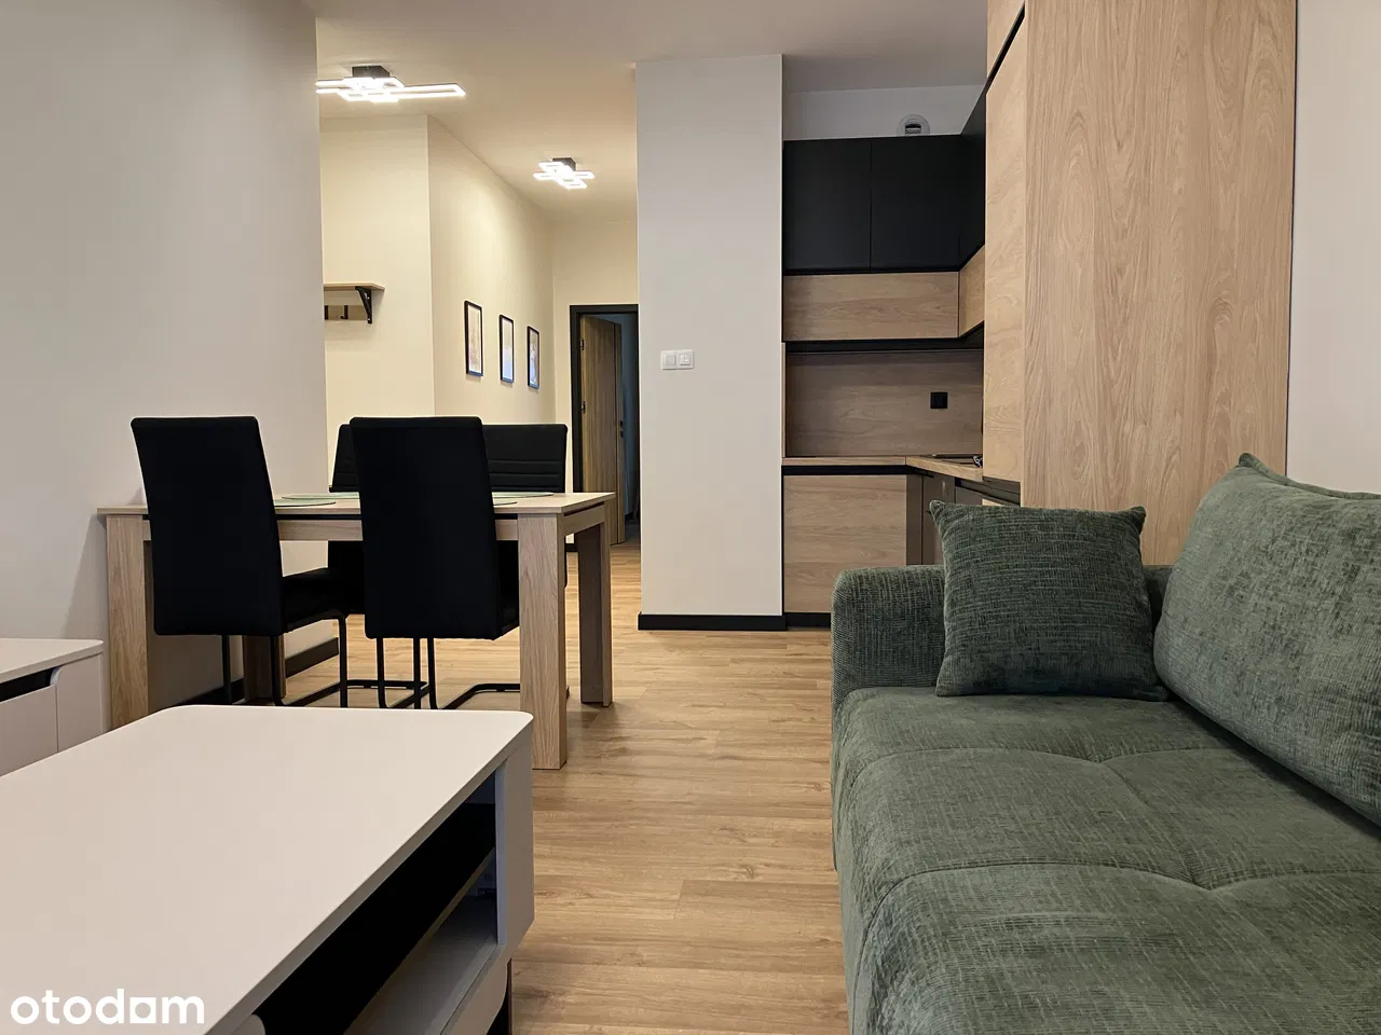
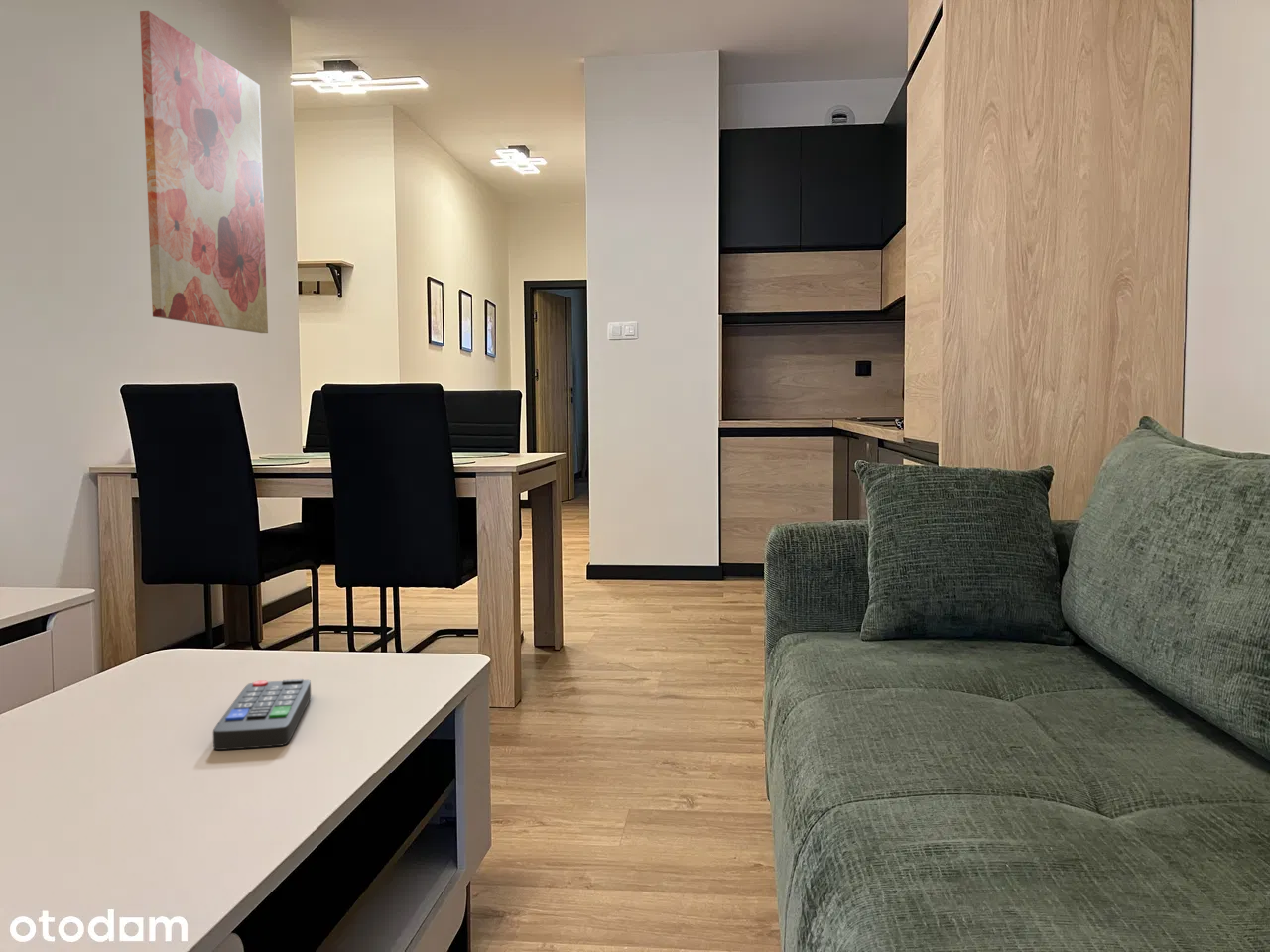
+ wall art (210, 189)
+ remote control (266, 710)
